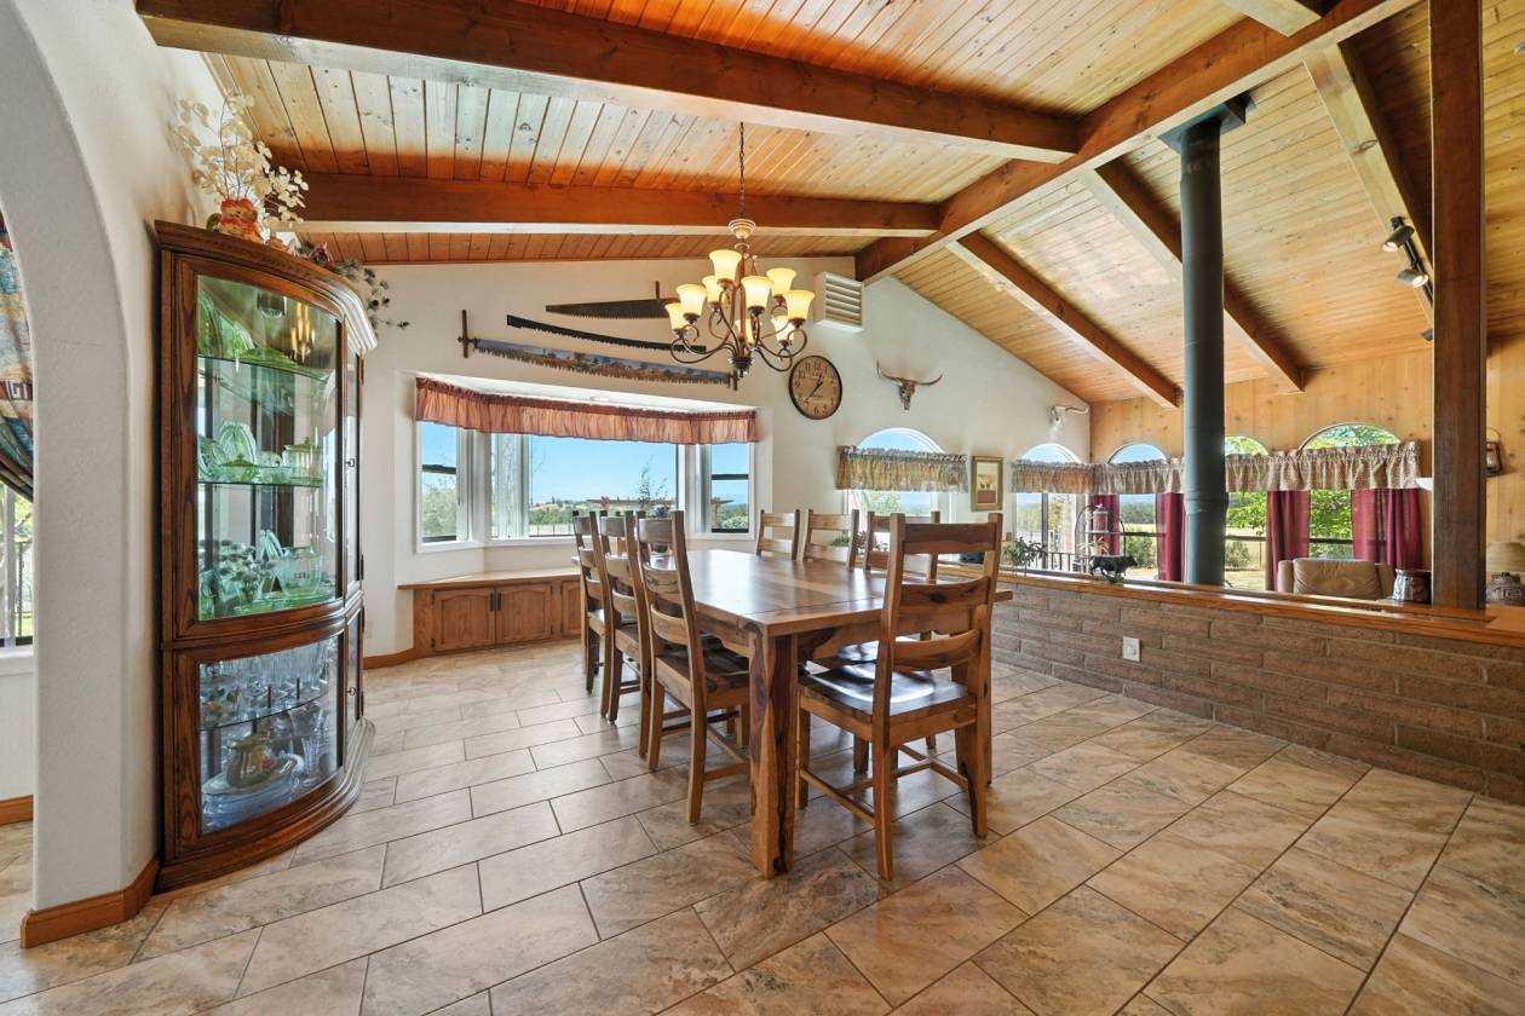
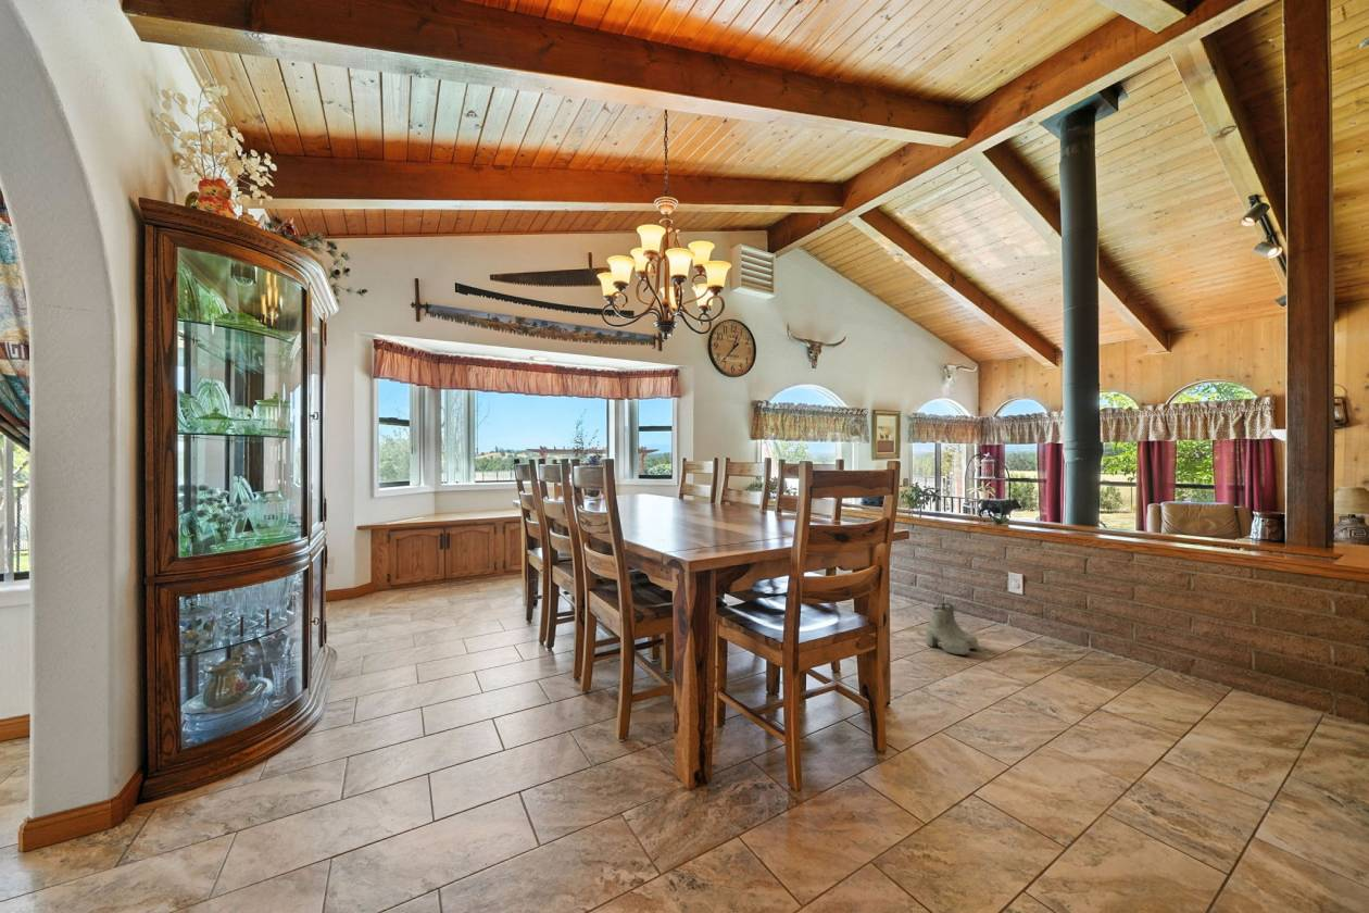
+ boots (951, 627)
